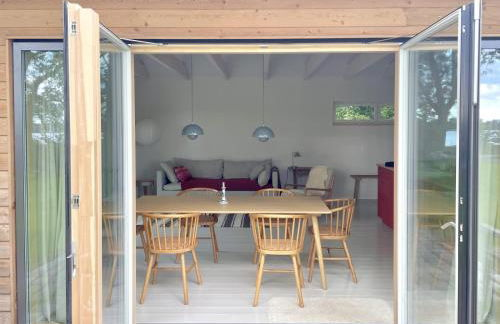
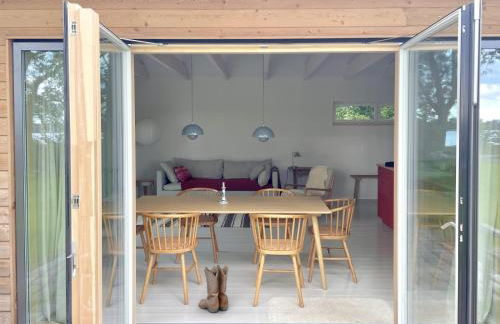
+ boots (213, 285)
